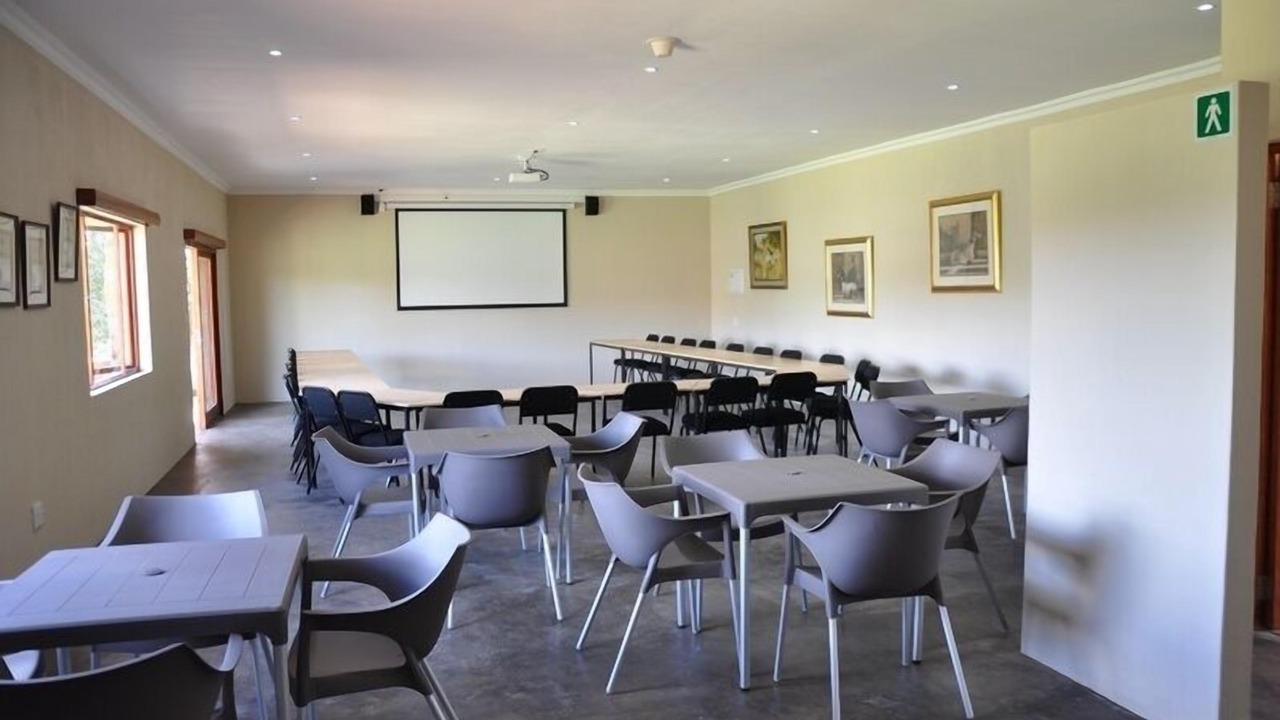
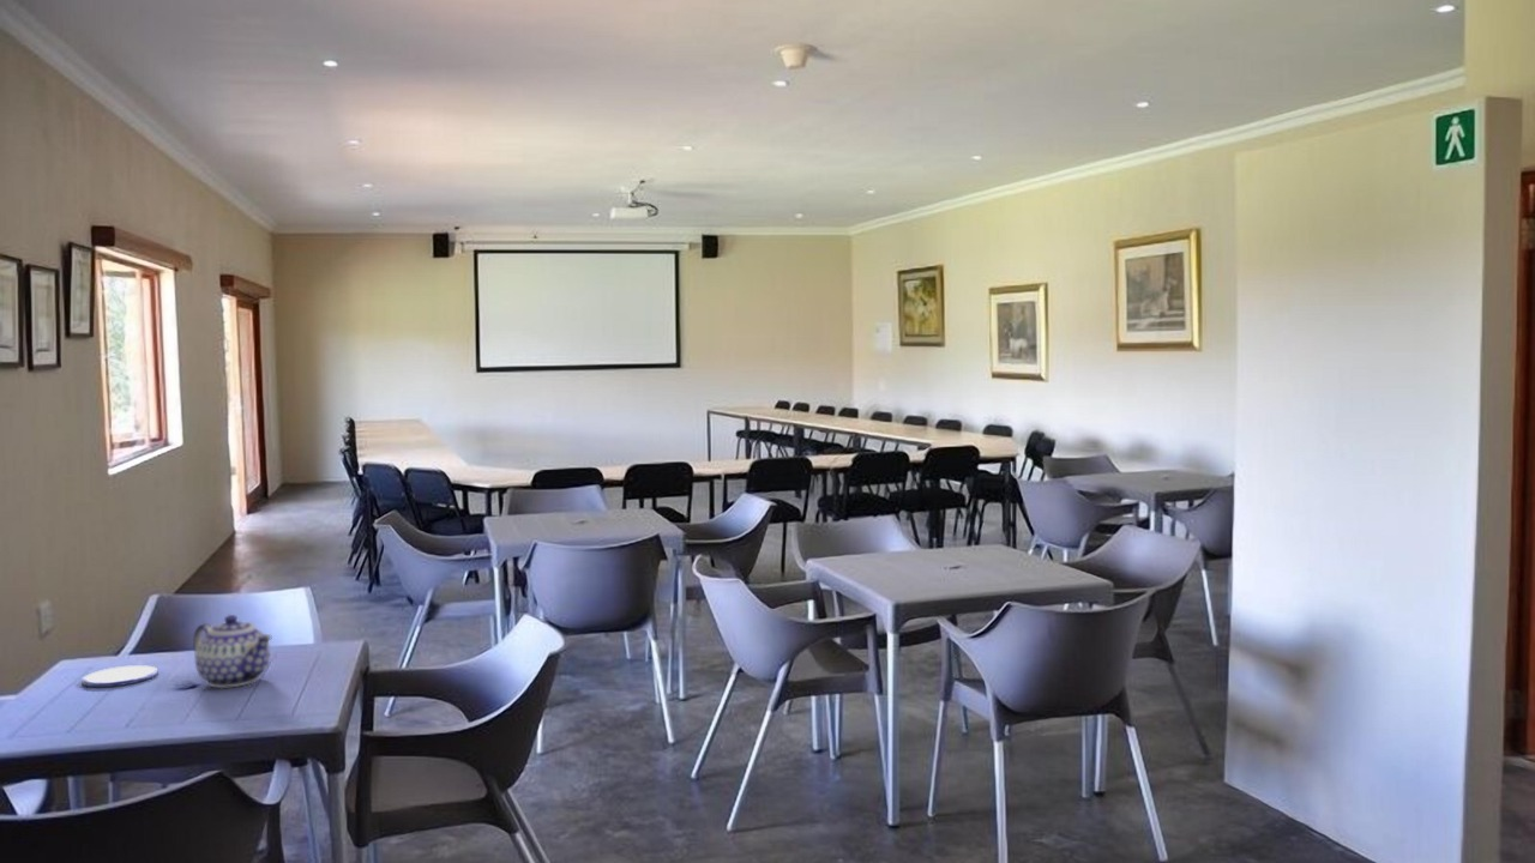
+ saucer (120, 675)
+ teapot (233, 647)
